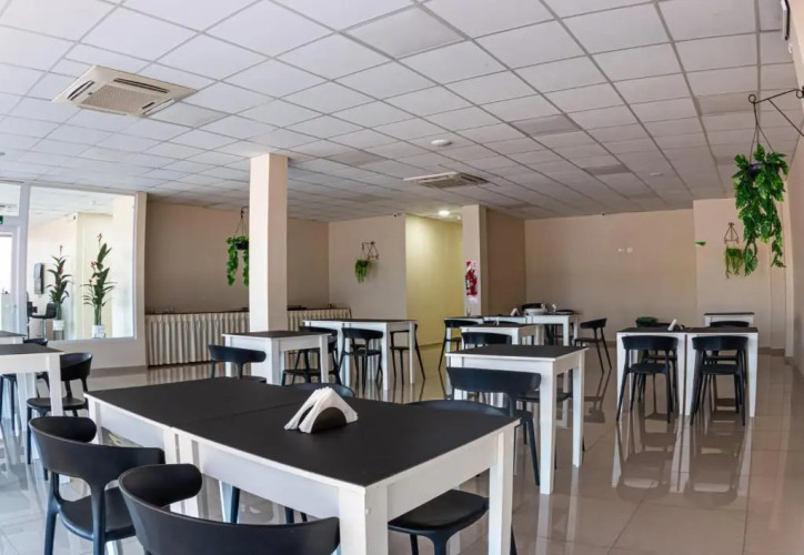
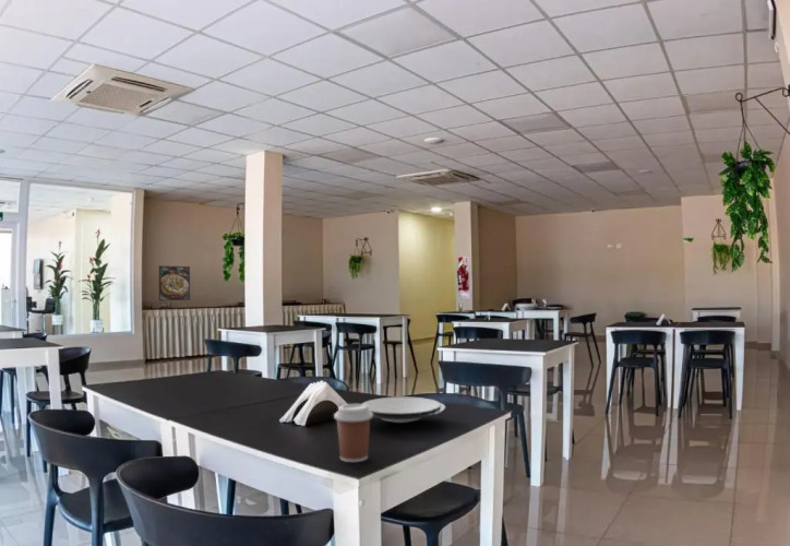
+ plate (400, 413)
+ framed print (175, 283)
+ coffee cup (354, 431)
